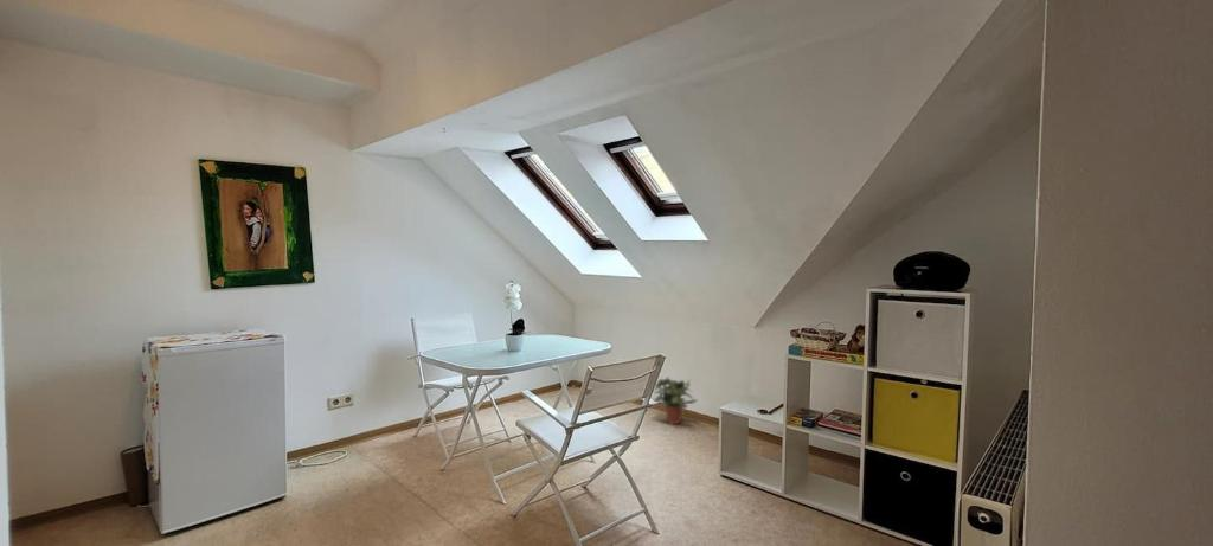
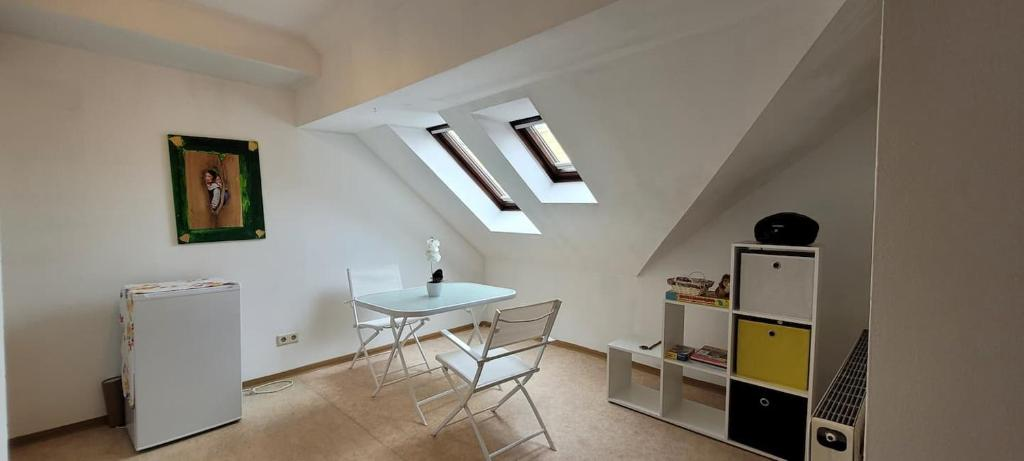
- potted plant (674, 399)
